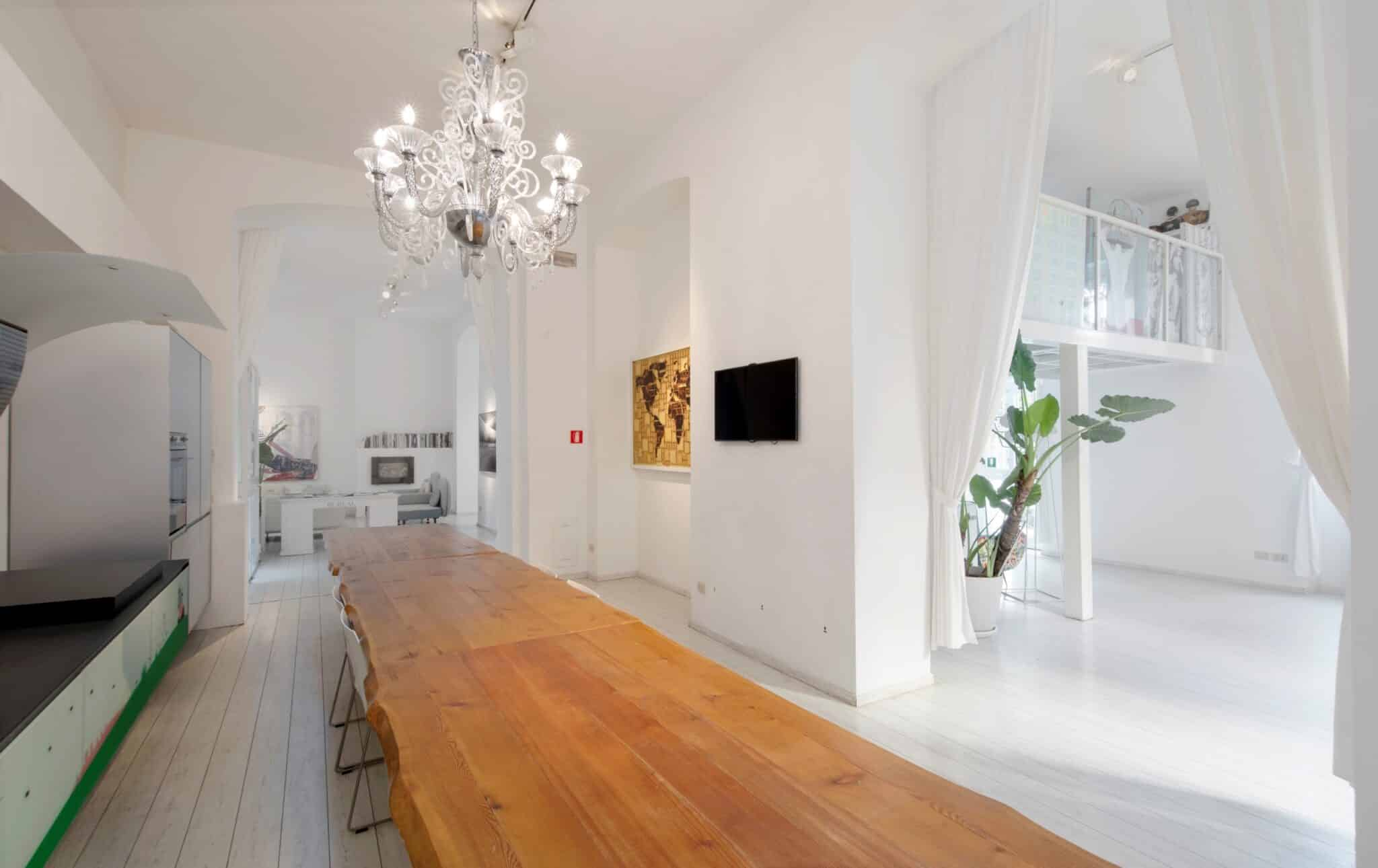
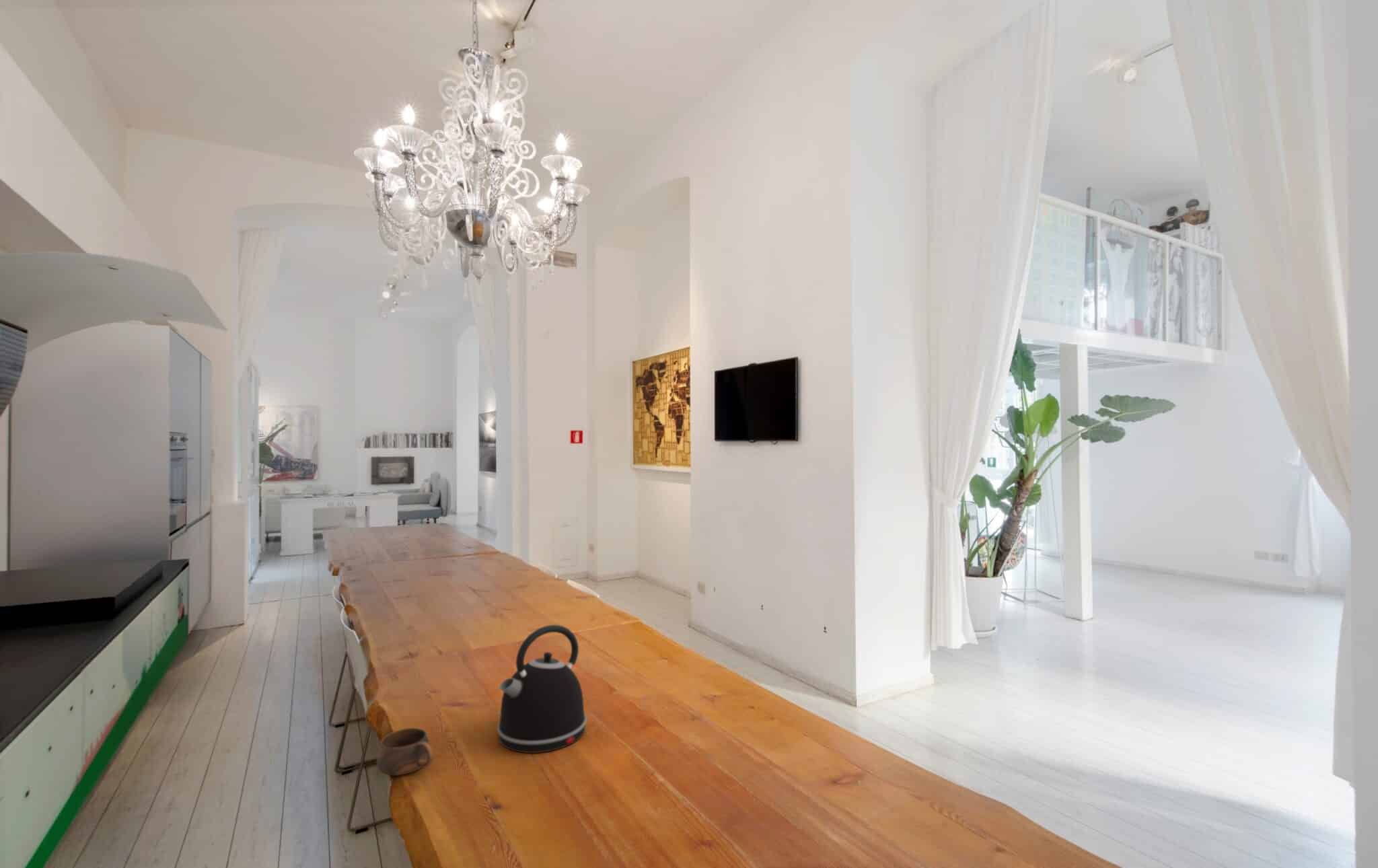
+ cup (407, 753)
+ kettle (543, 679)
